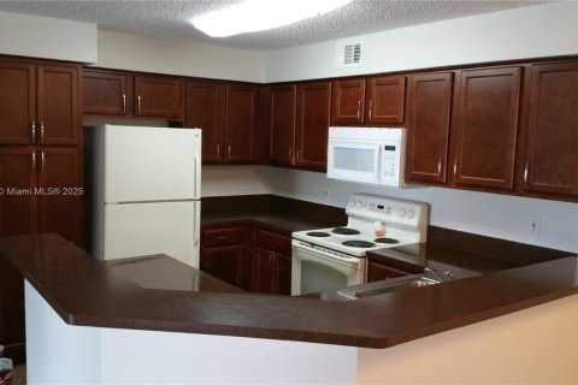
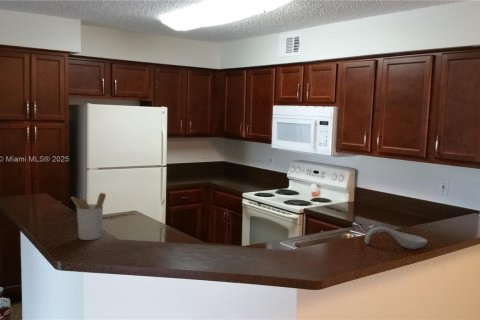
+ utensil holder (86, 215)
+ spoon rest (396, 237)
